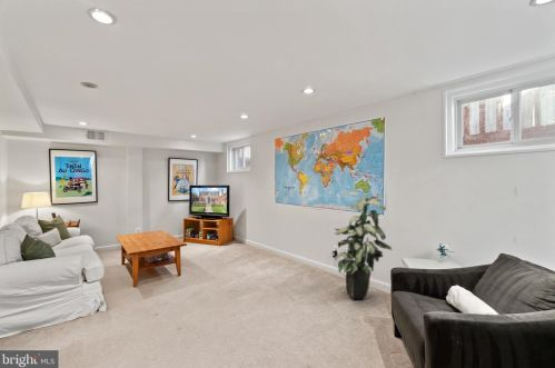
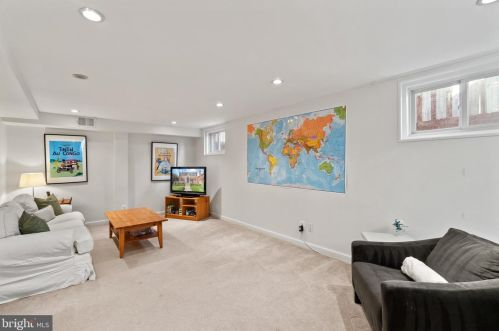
- indoor plant (358, 243)
